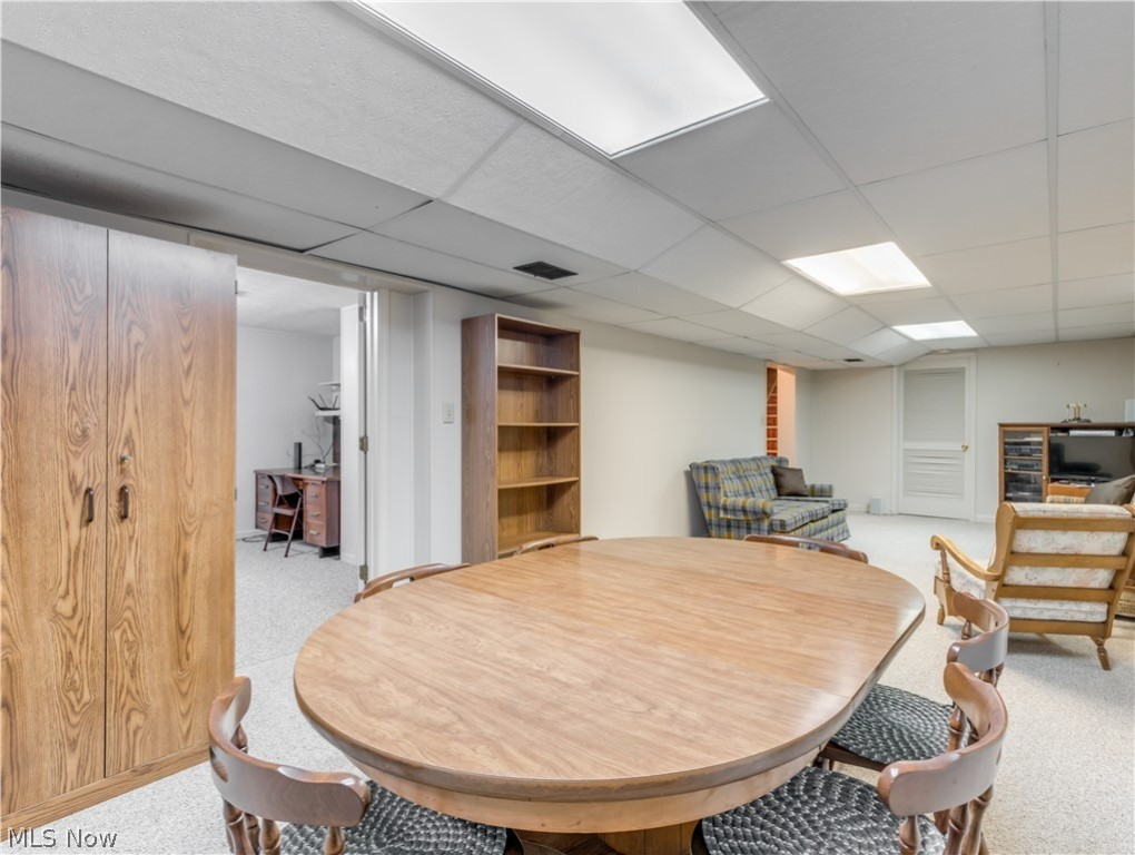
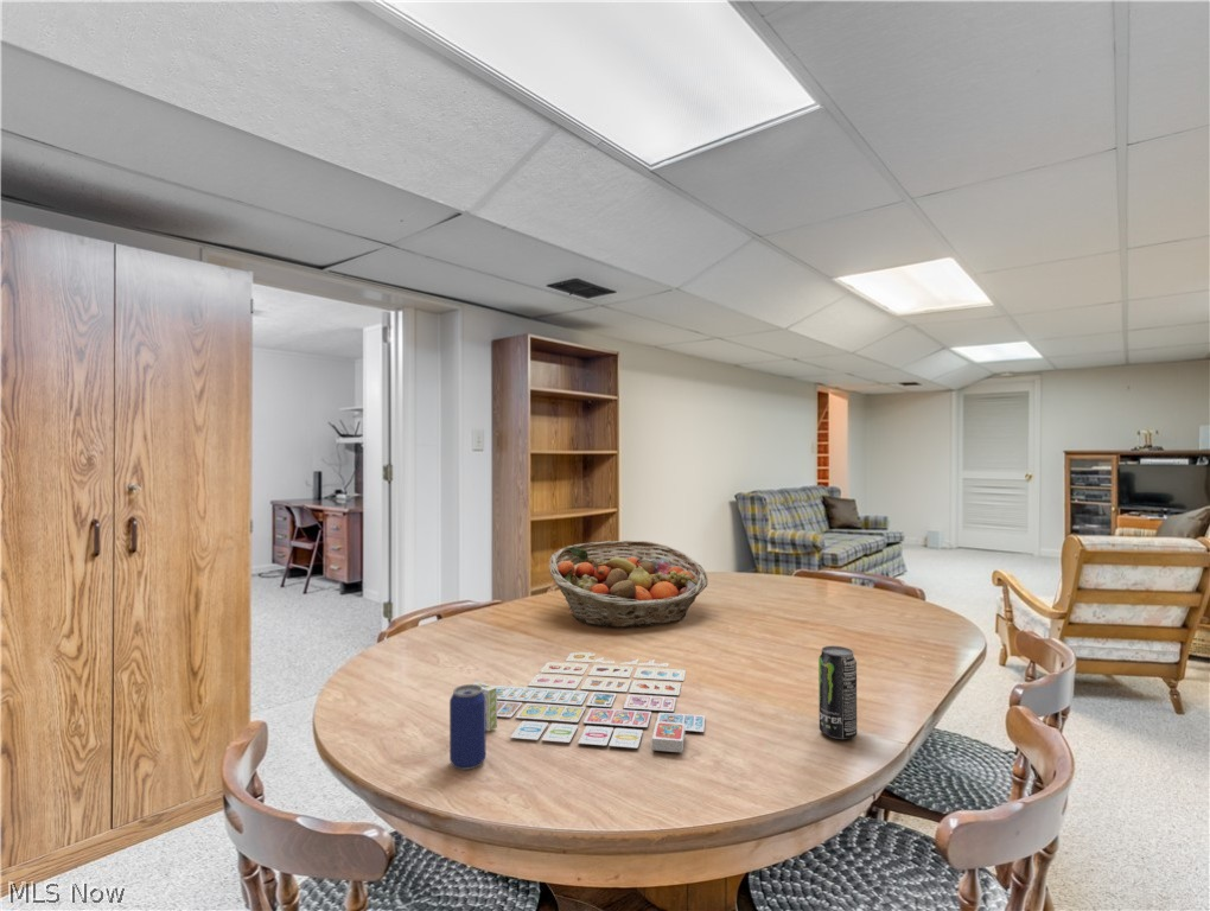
+ beverage can (467, 726)
+ beverage can (838, 692)
+ fruit basket (628, 580)
+ board game (592, 673)
